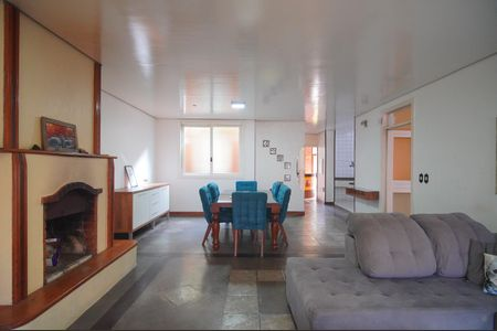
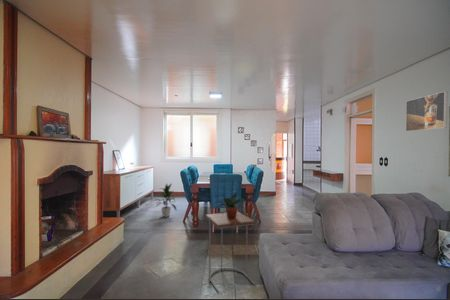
+ side table (222, 243)
+ indoor plant (166, 199)
+ potted plant (231, 204)
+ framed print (424, 113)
